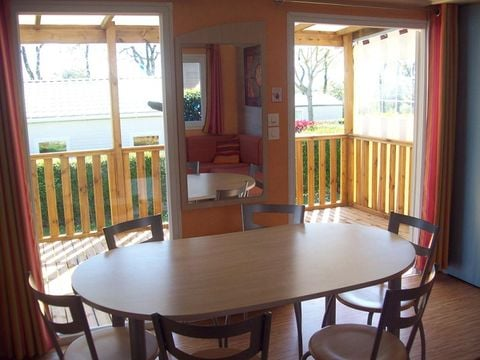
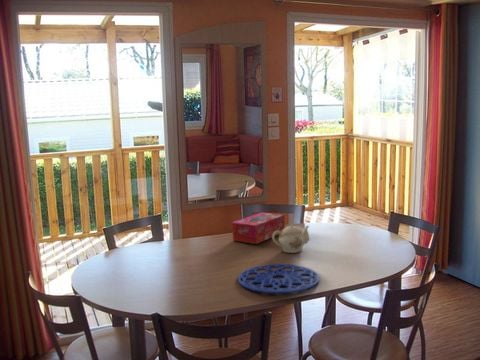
+ teapot (291, 237)
+ trivet (278, 279)
+ tissue box (259, 227)
